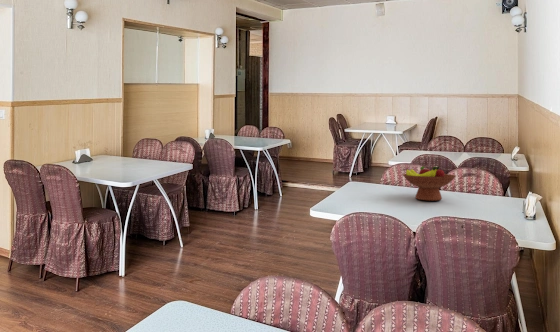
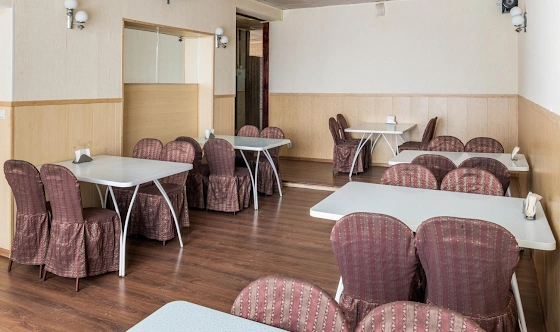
- fruit bowl (428, 182)
